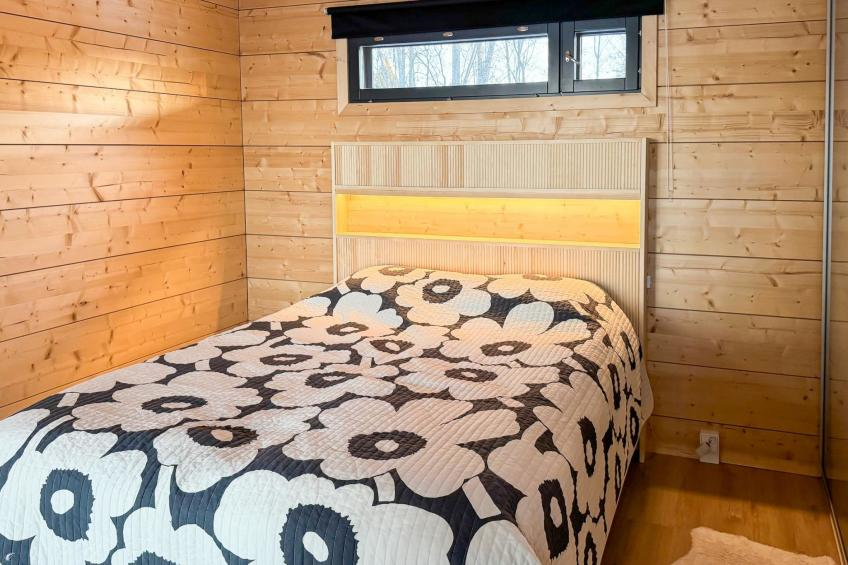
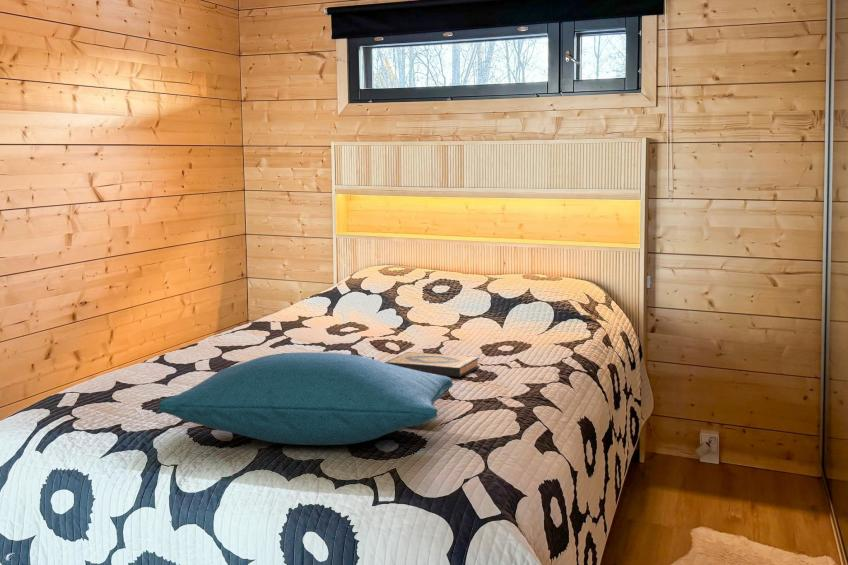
+ pillow (314, 397)
+ hardback book (432, 364)
